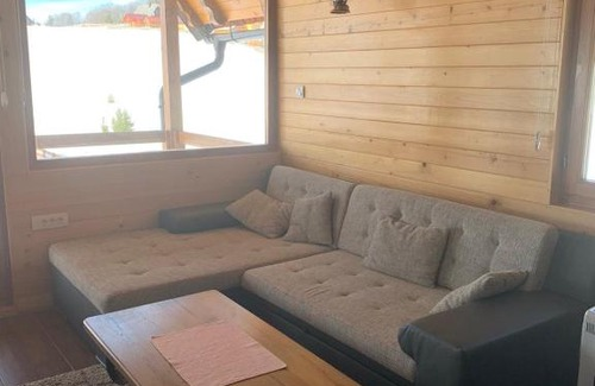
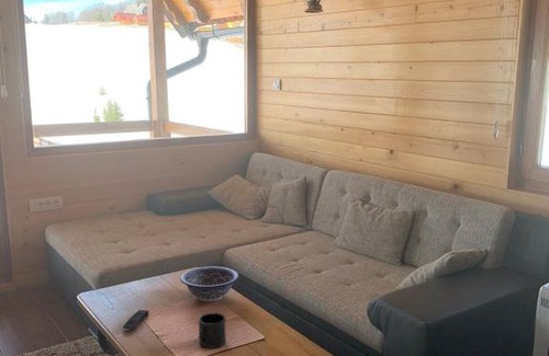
+ decorative bowl (210, 286)
+ mug (210, 331)
+ remote control (135, 320)
